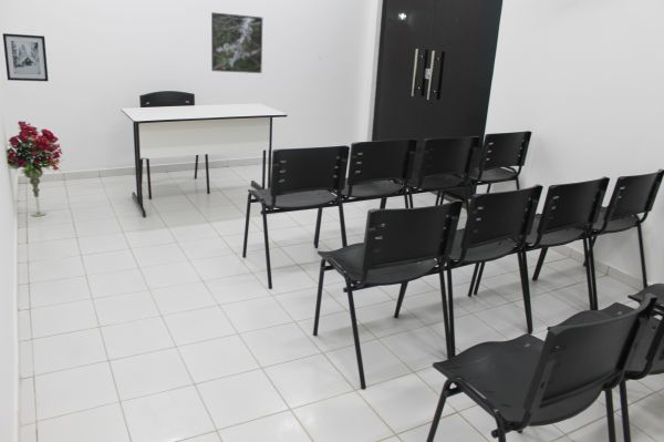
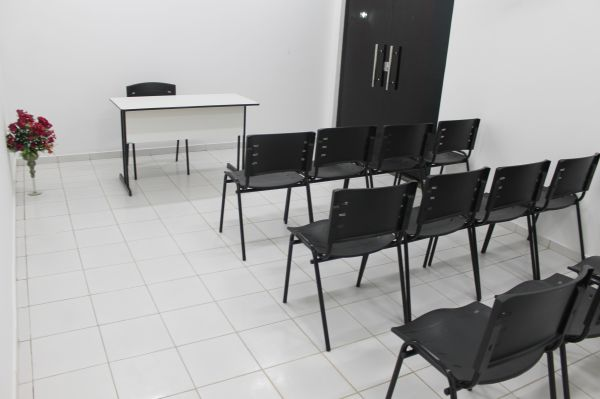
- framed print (237, 43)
- wall art (25, 58)
